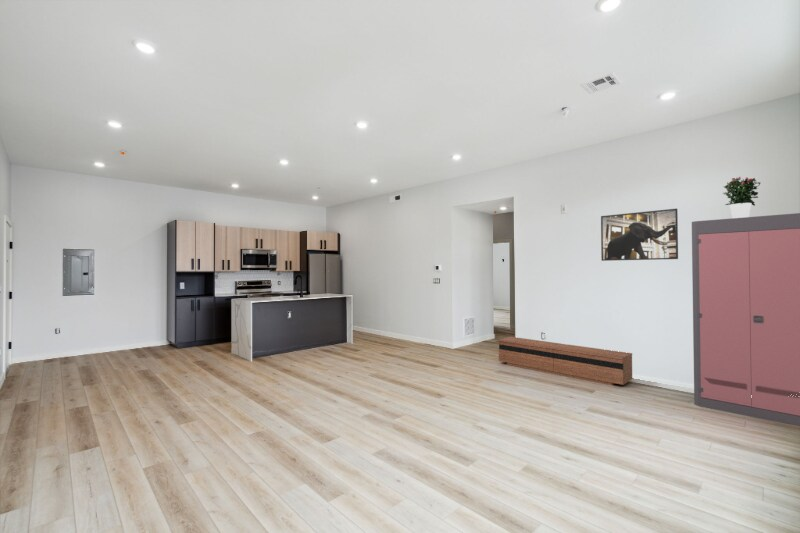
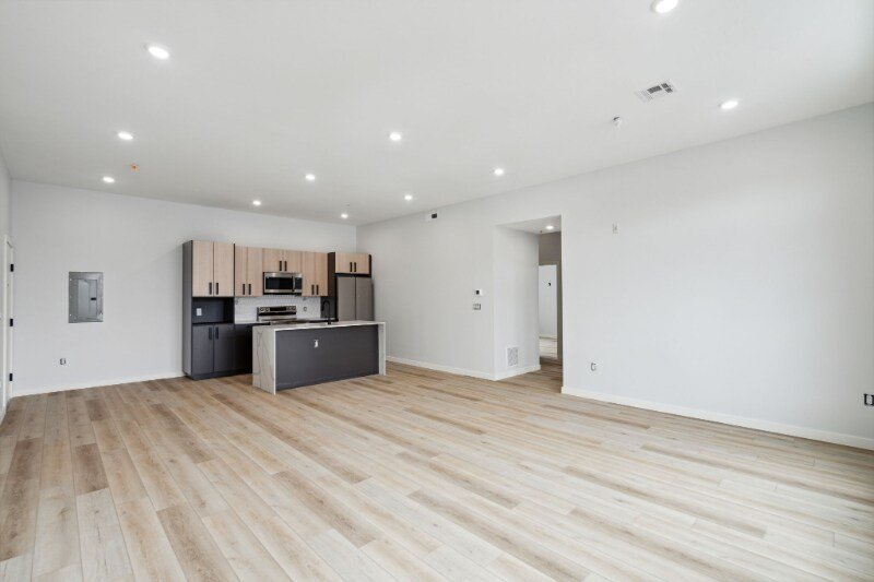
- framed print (637, 236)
- storage cabinet (752, 314)
- potted flower (740, 197)
- tv stand (559, 358)
